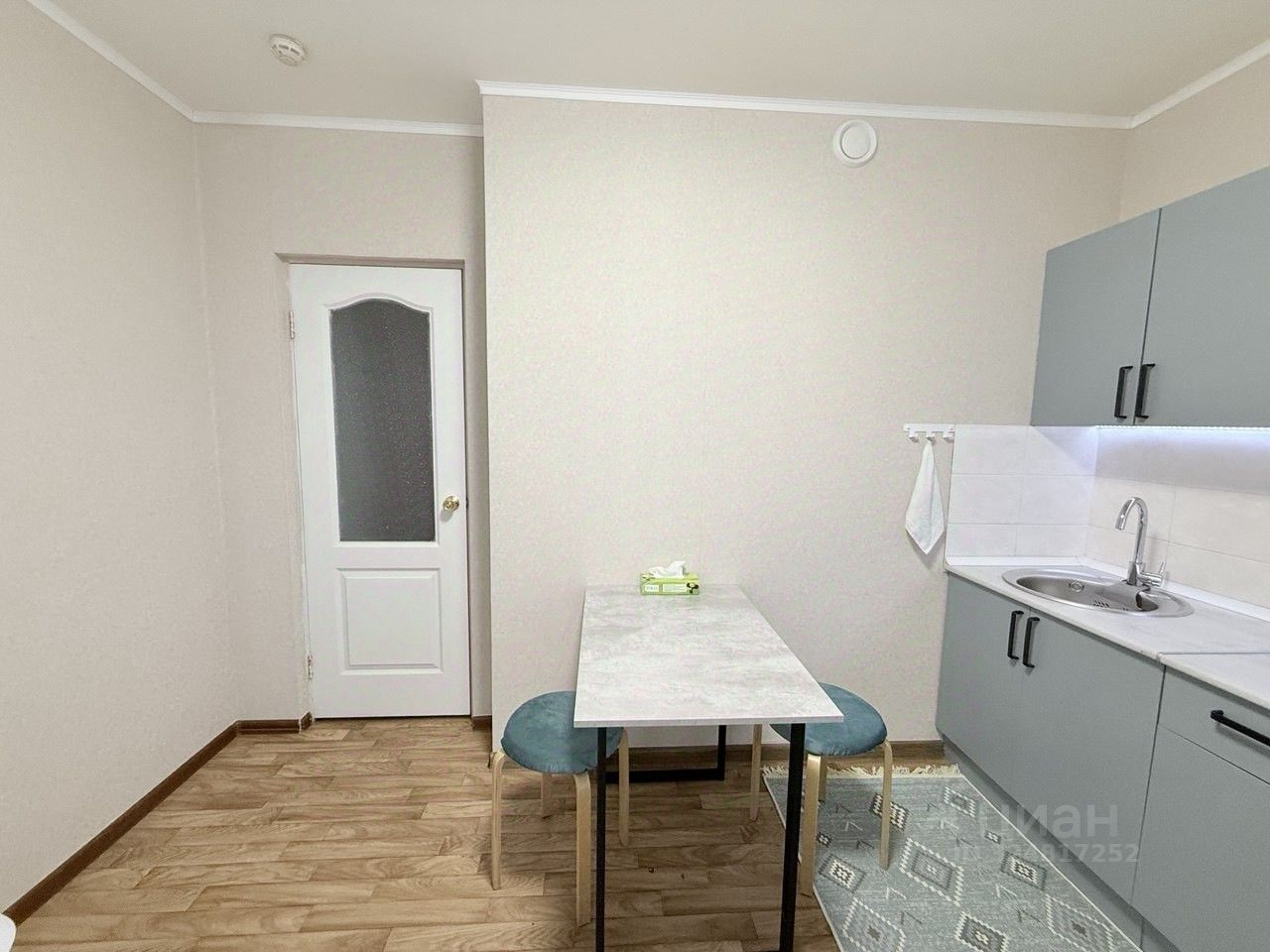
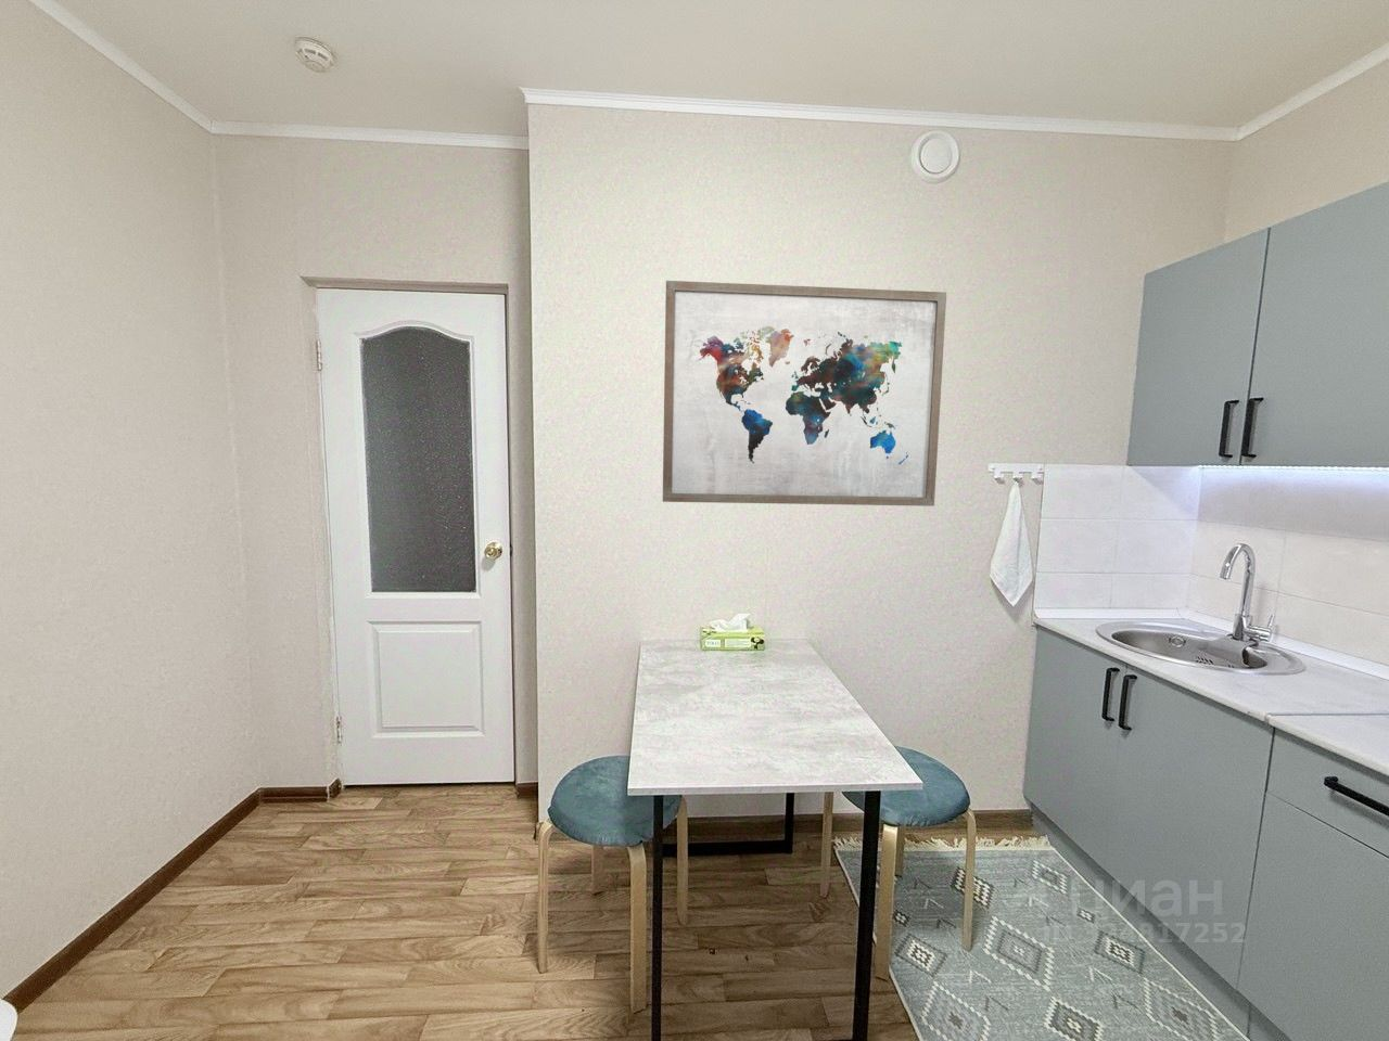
+ wall art (803, 397)
